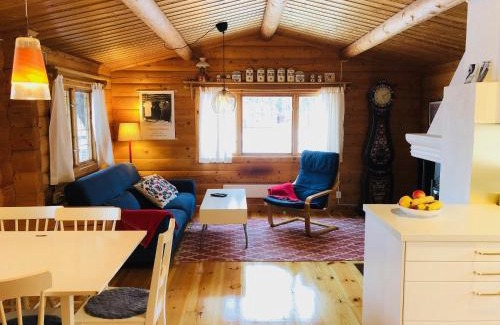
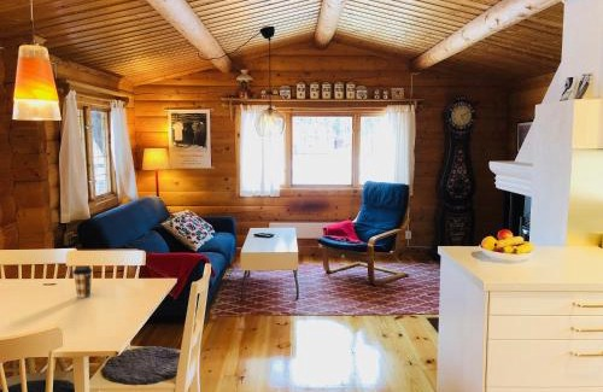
+ coffee cup (83, 281)
